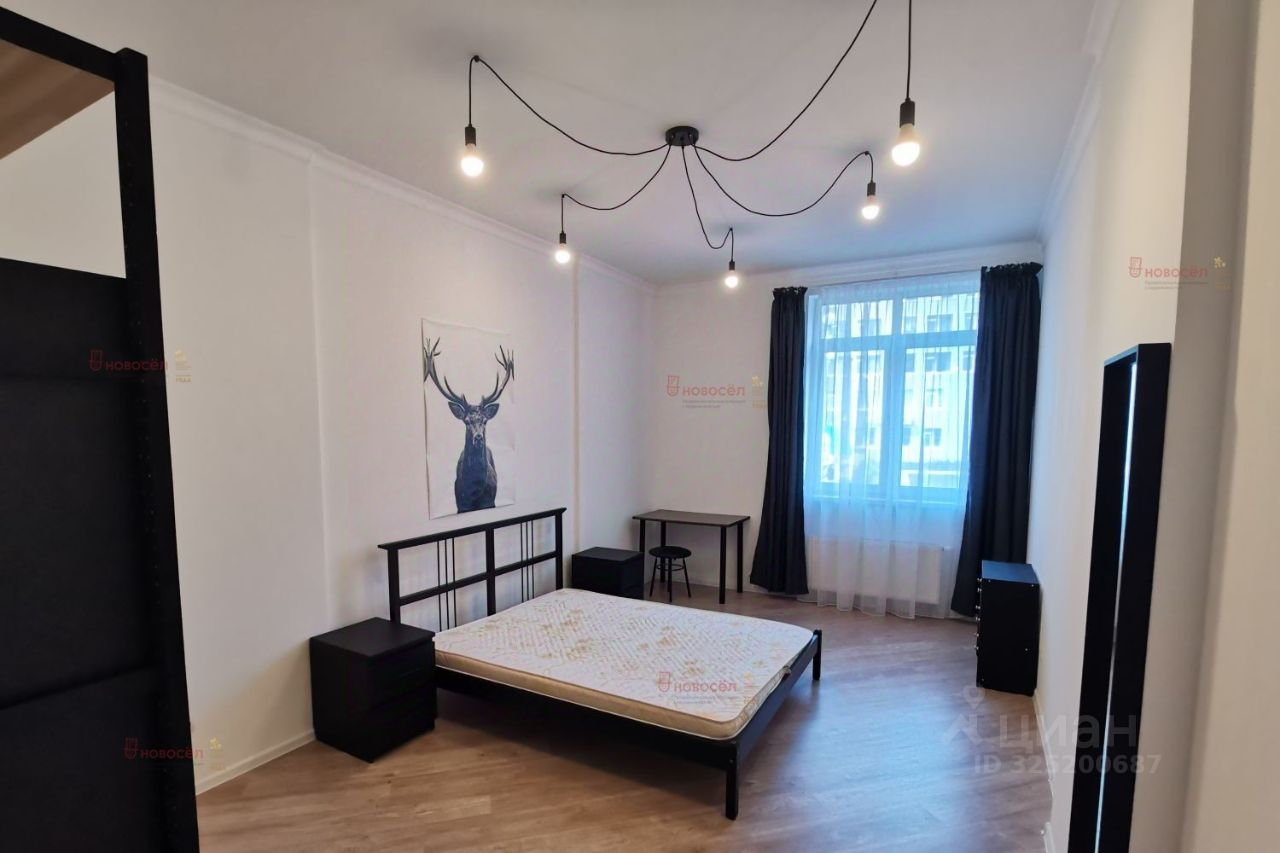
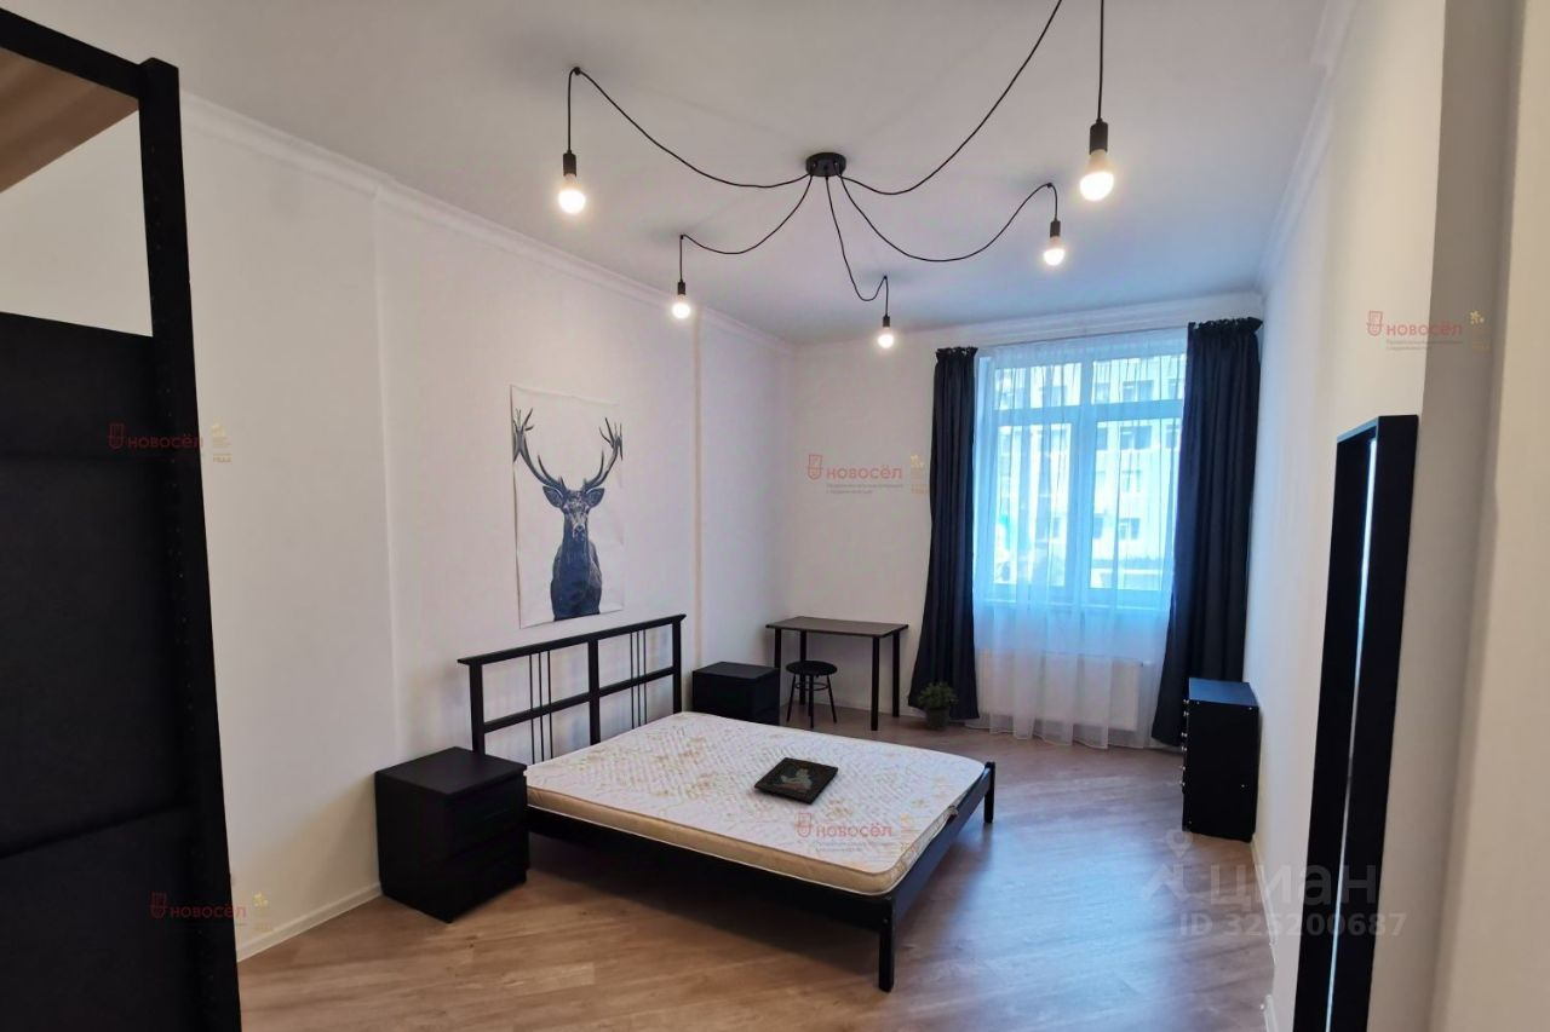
+ decorative tray (797, 778)
+ potted plant (938, 704)
